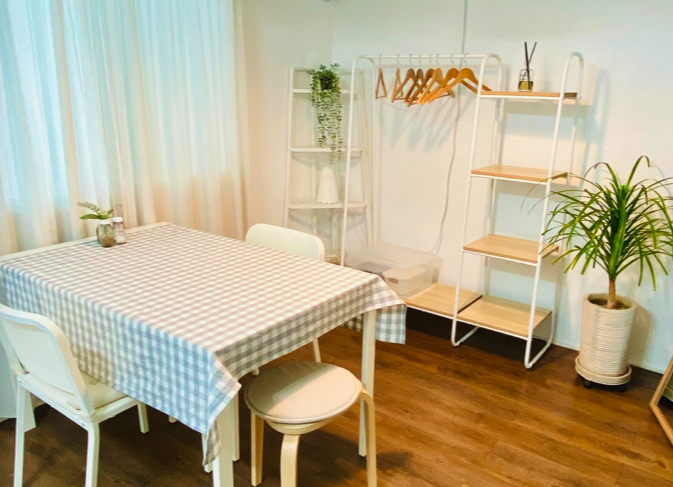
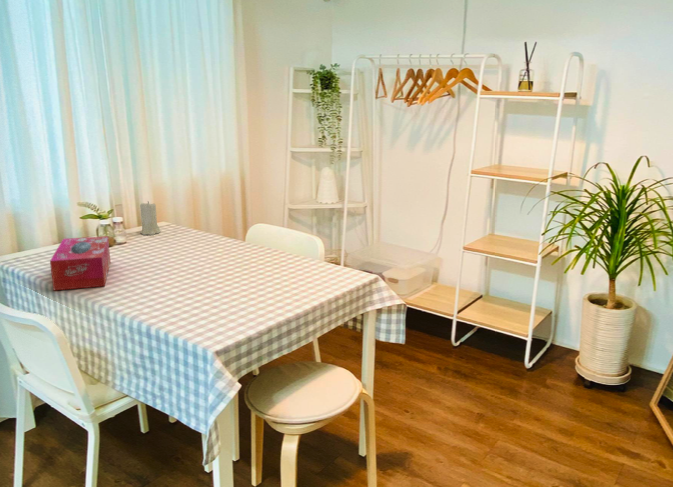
+ candle (149, 217)
+ tissue box (82, 261)
